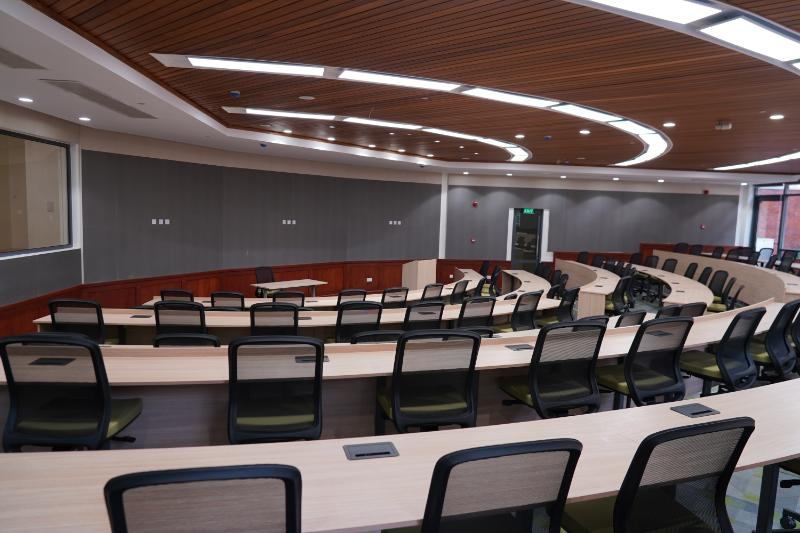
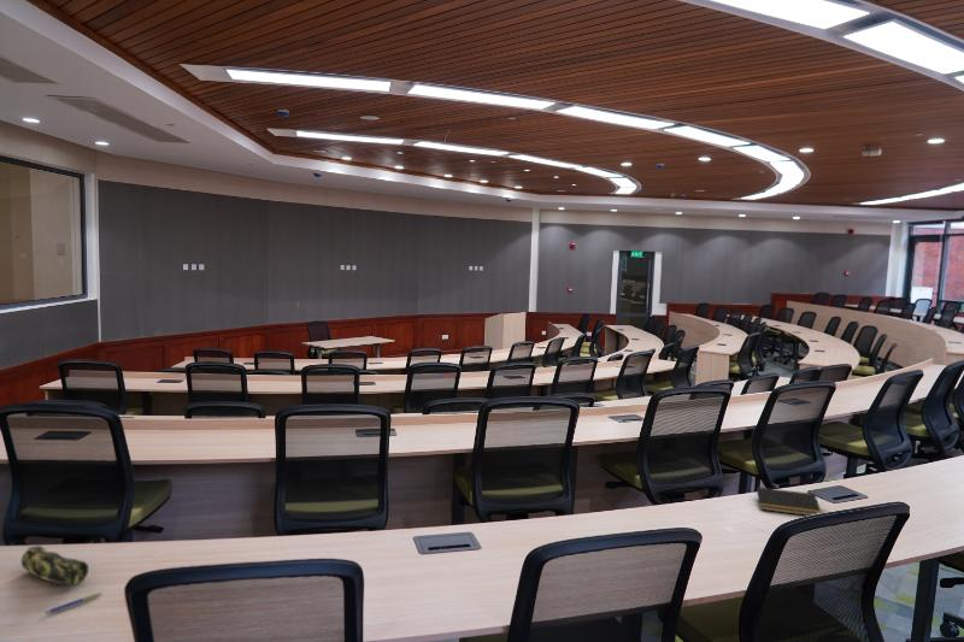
+ pencil case (53, 565)
+ pen (75, 602)
+ notepad (787, 501)
